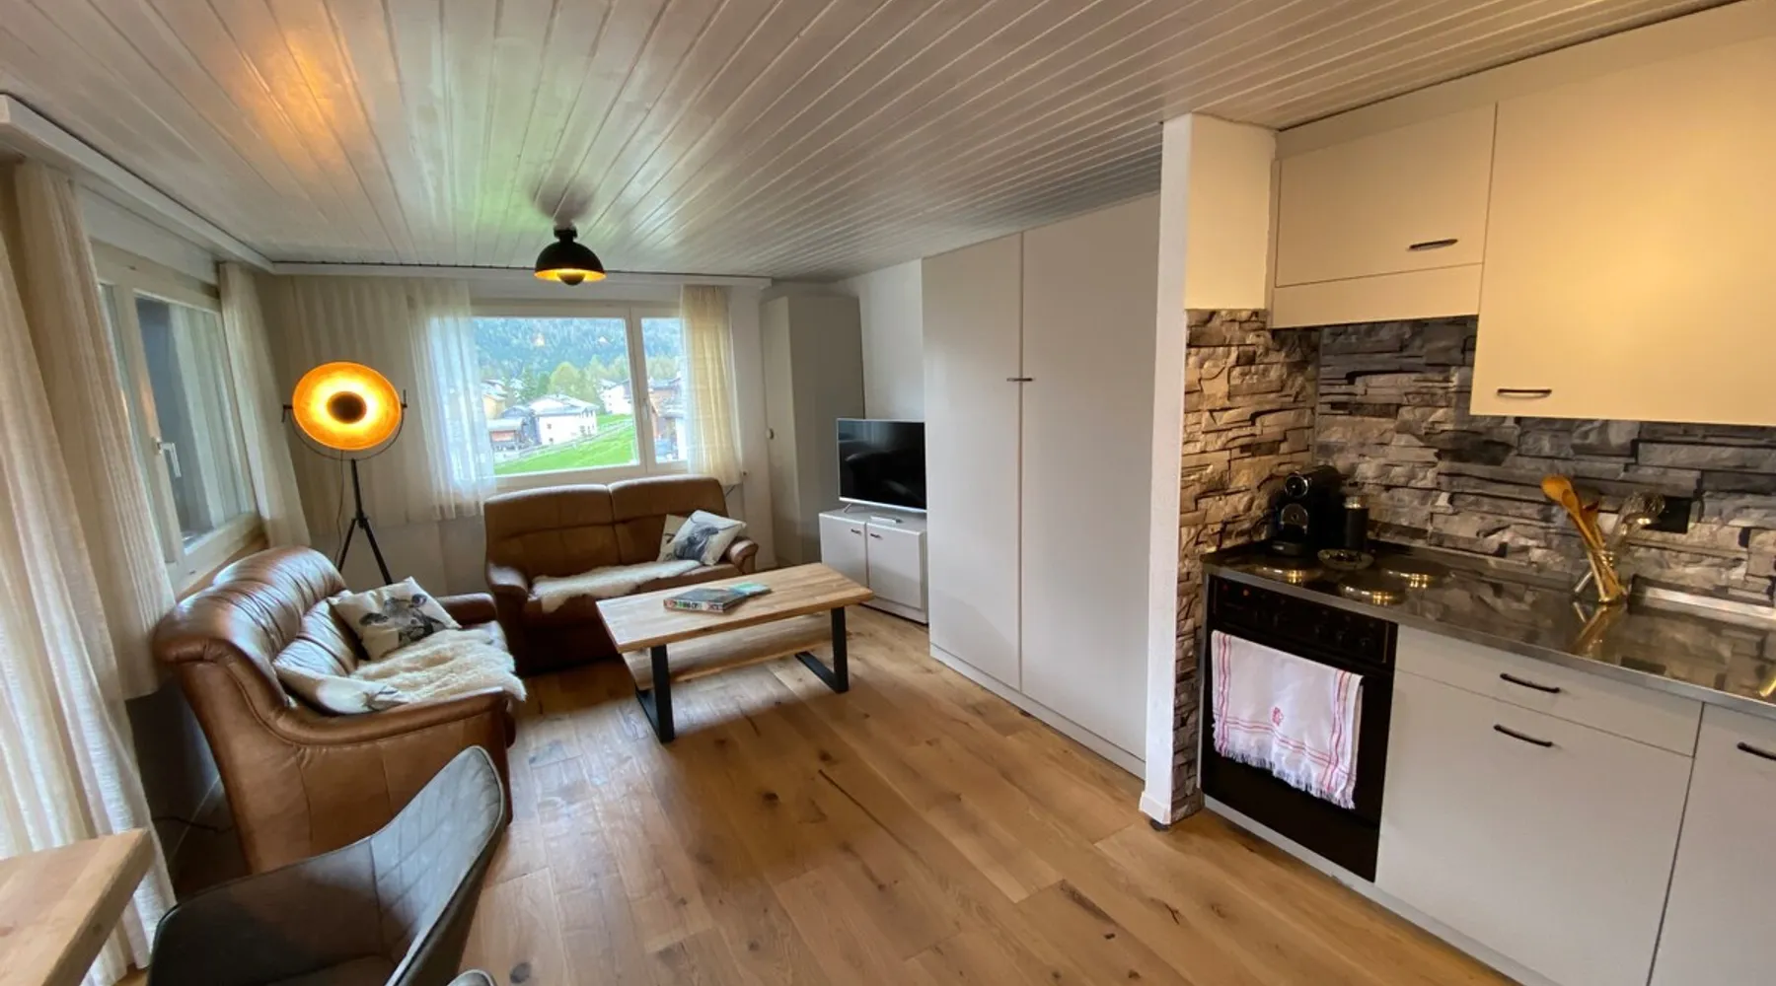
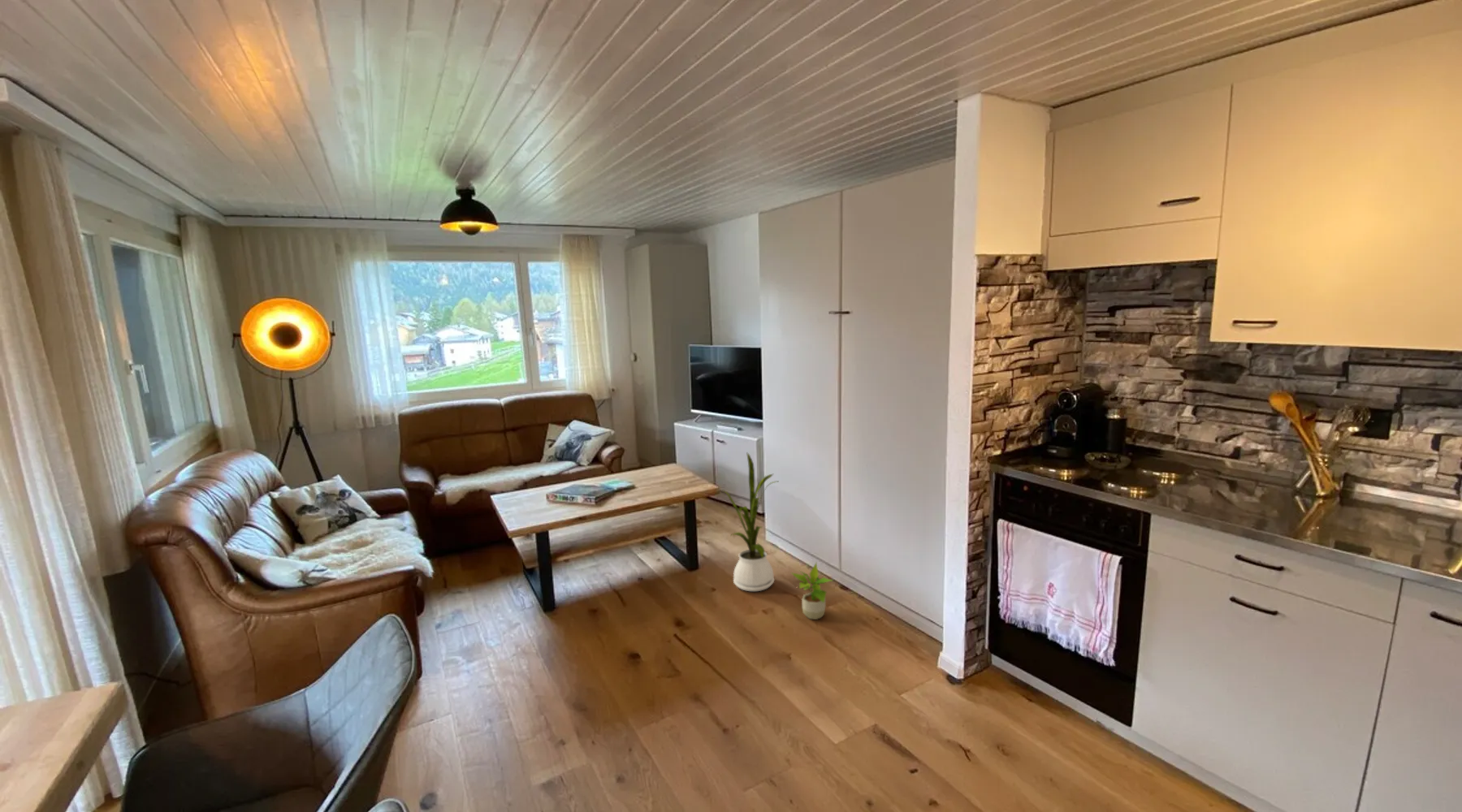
+ potted plant (811, 594)
+ house plant (752, 522)
